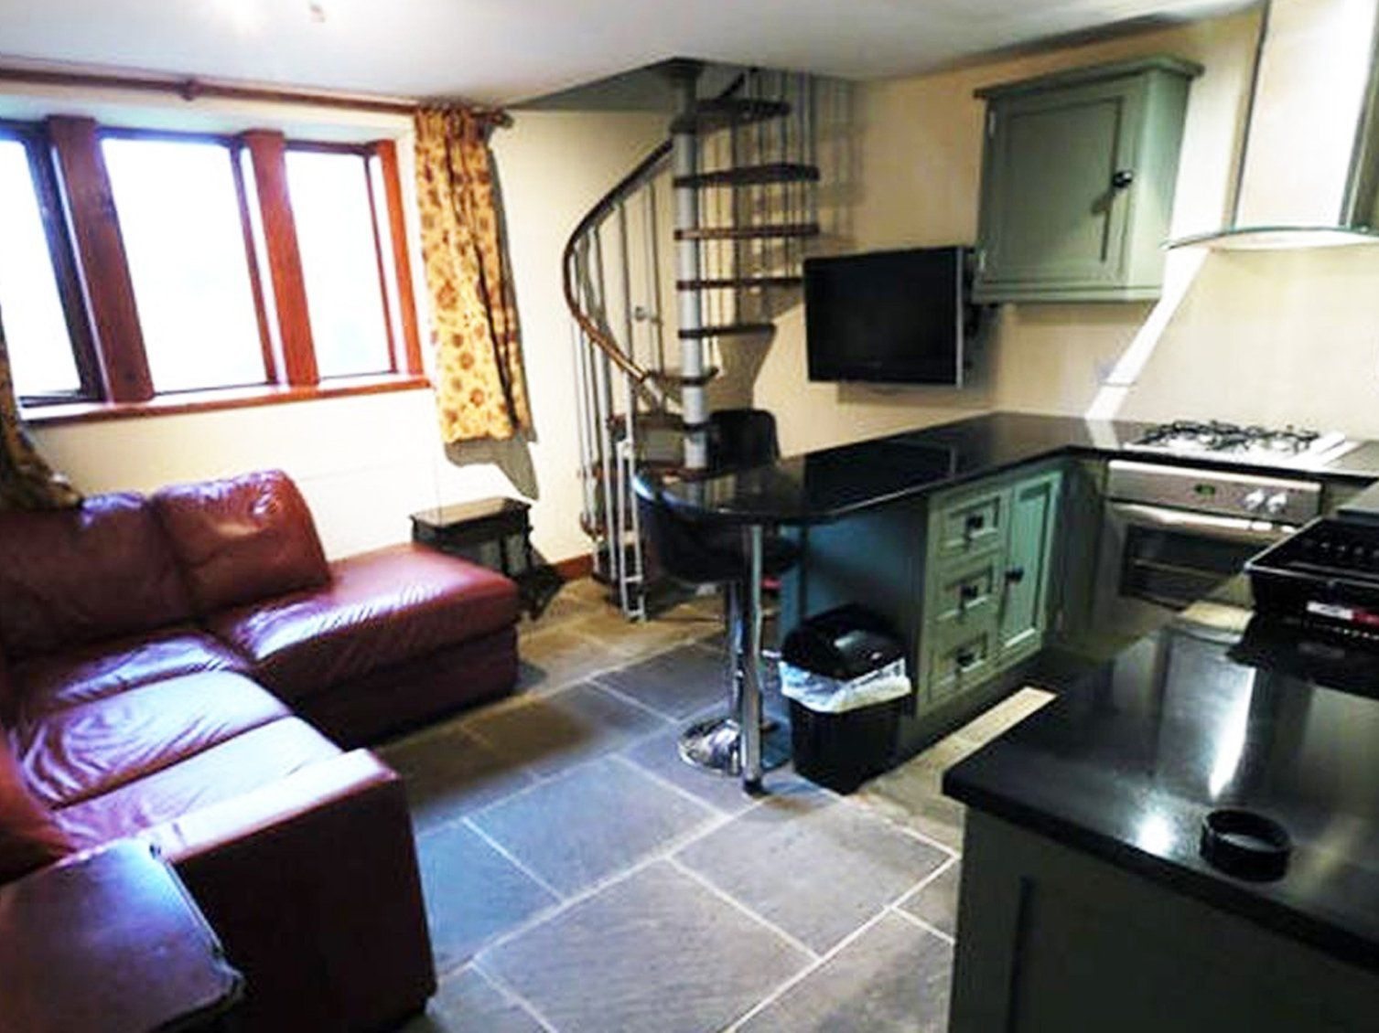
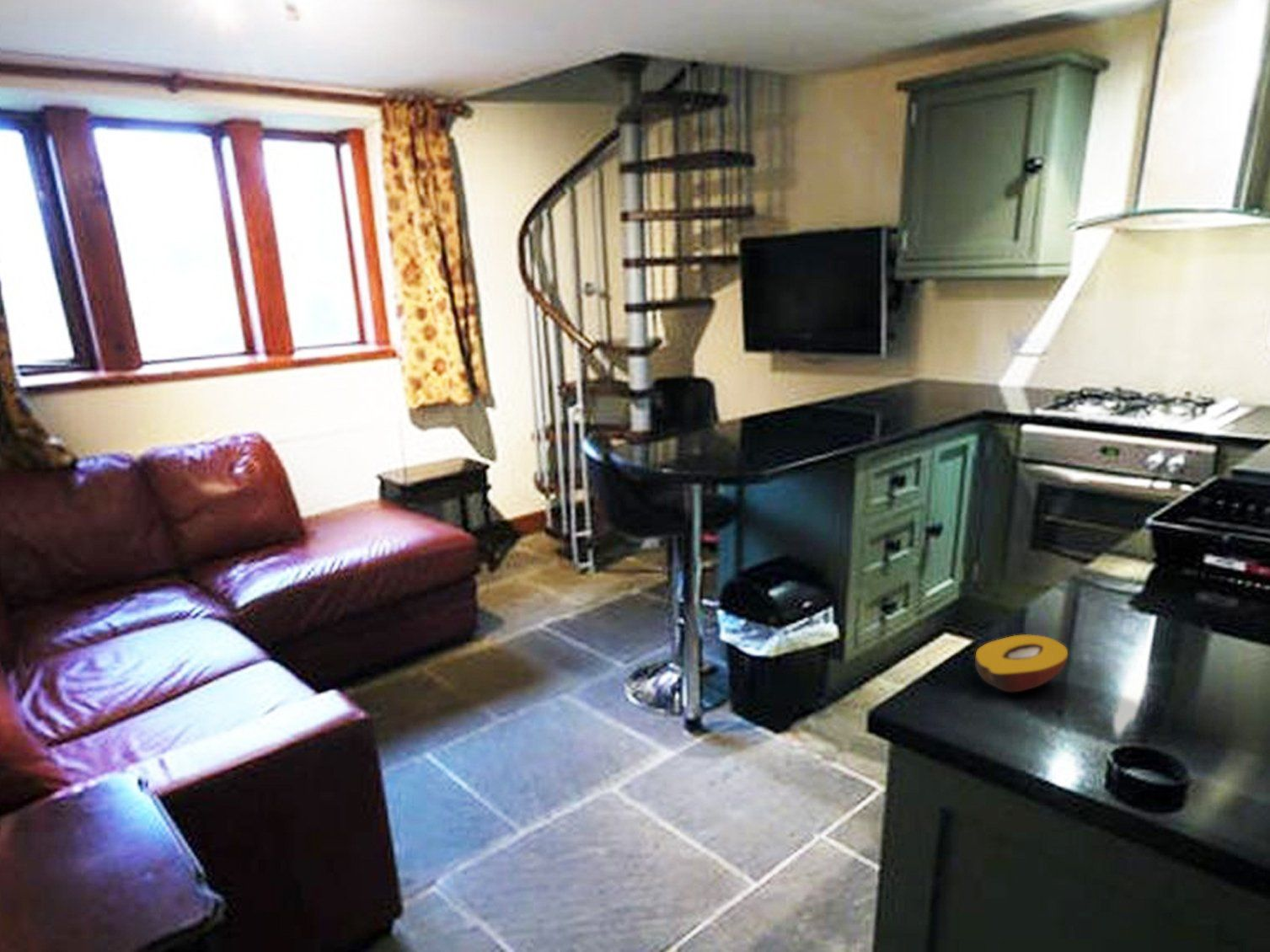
+ fruit (1018, 666)
